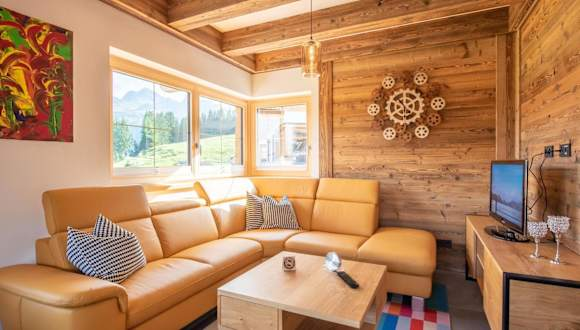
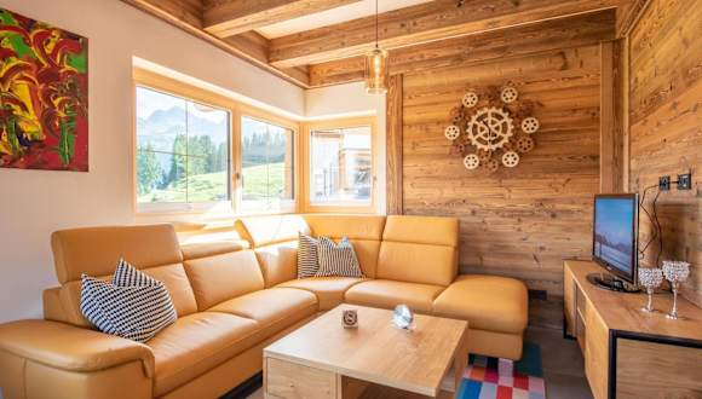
- remote control (347, 279)
